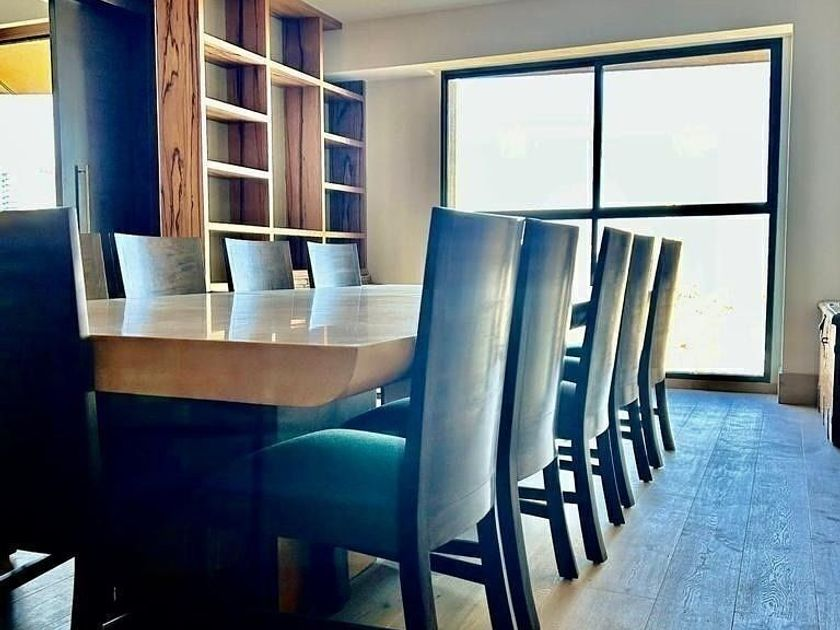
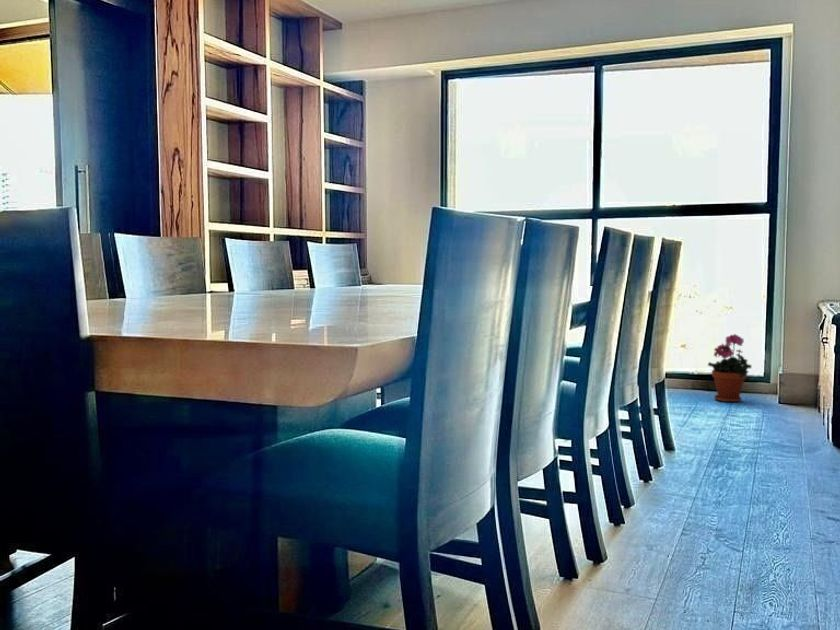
+ potted plant (729, 367)
